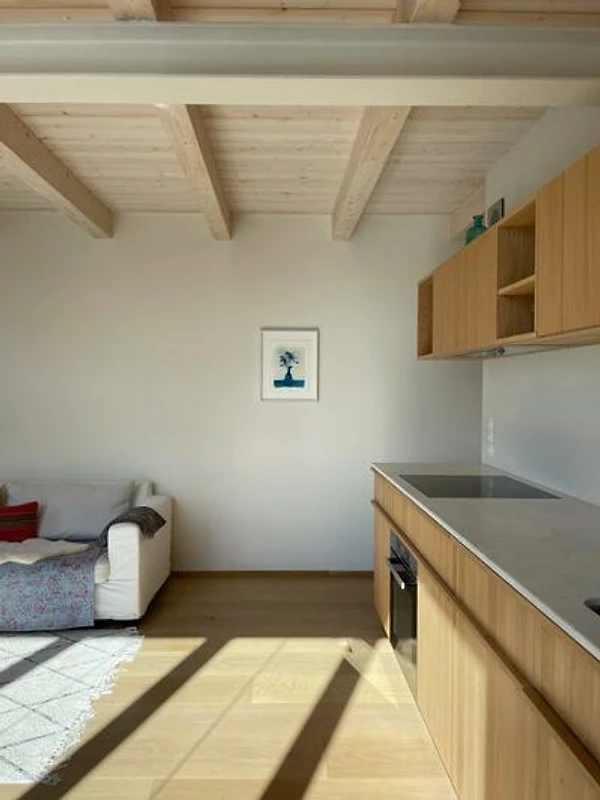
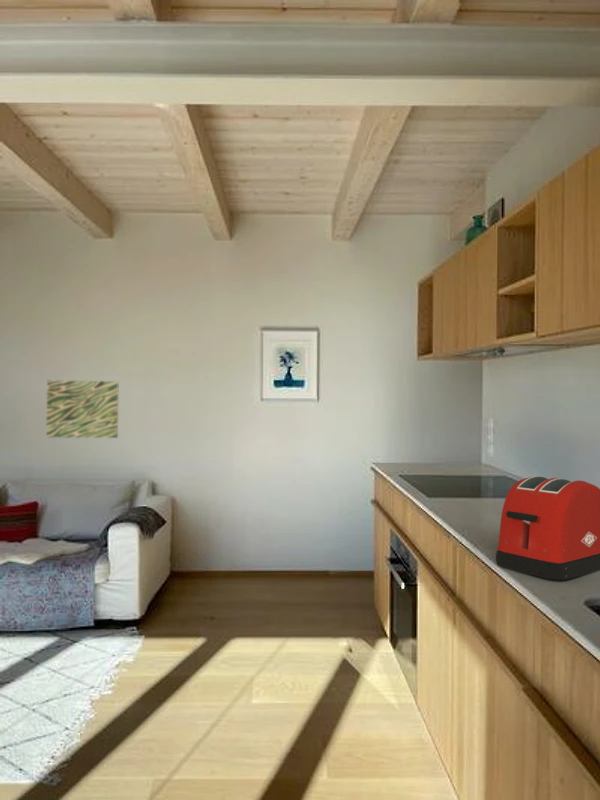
+ wall art (82, 409)
+ toaster (553, 521)
